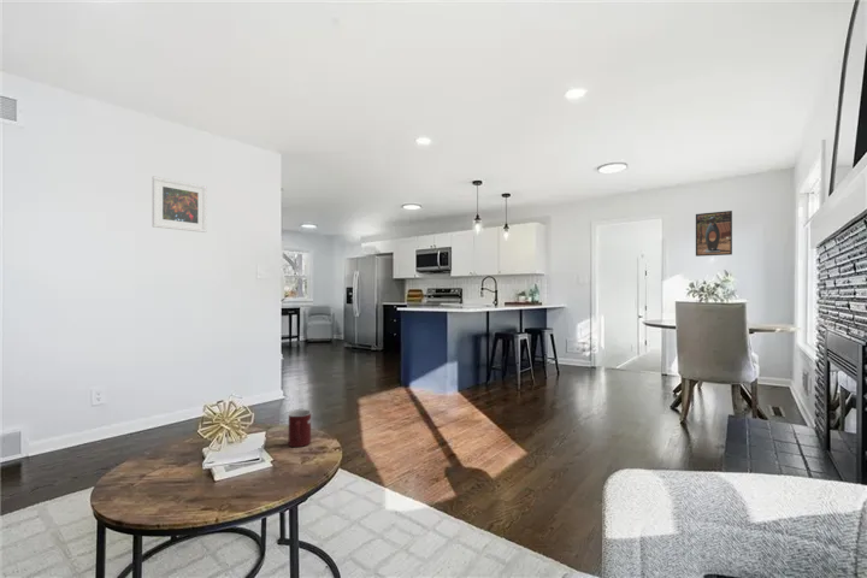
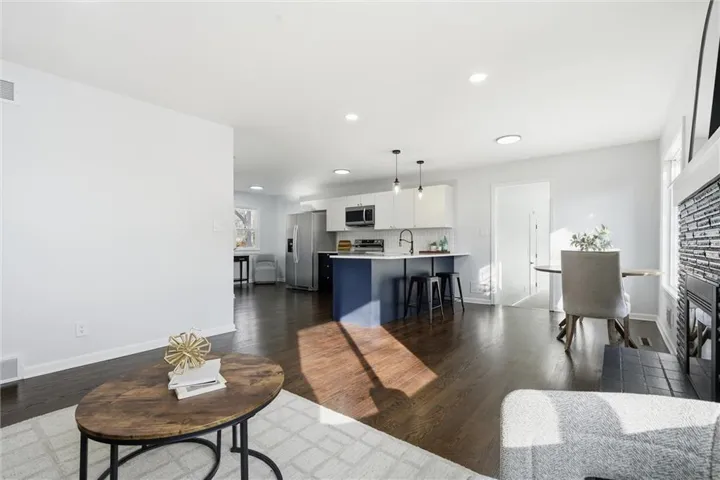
- mug (299, 429)
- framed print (713, 234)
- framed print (181, 205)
